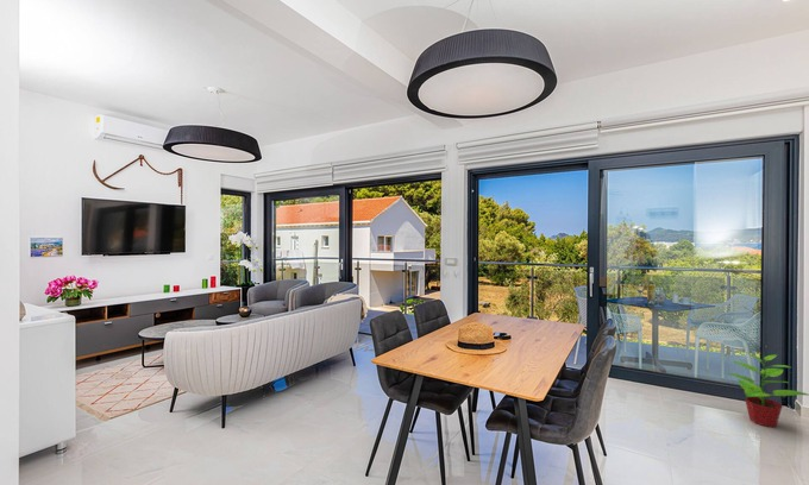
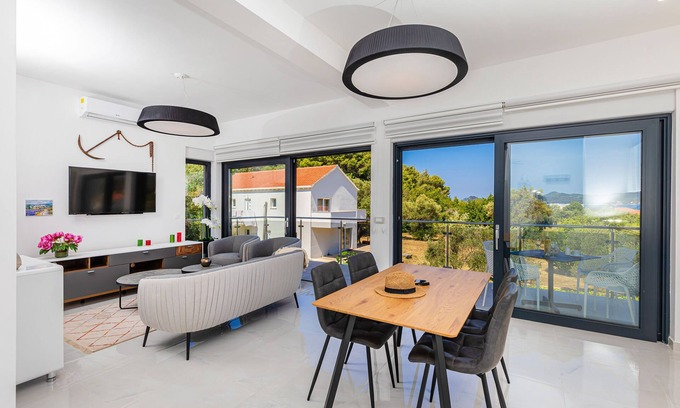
- potted plant (763, 388)
